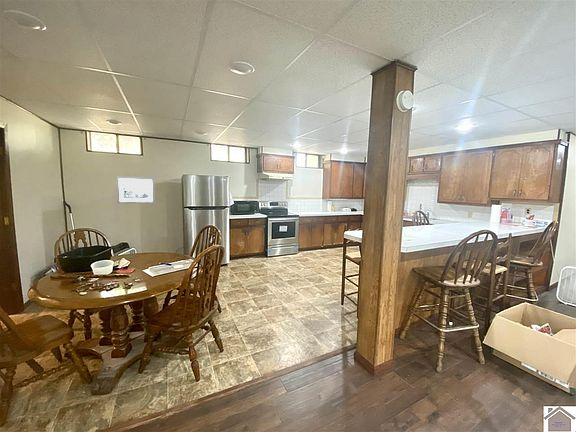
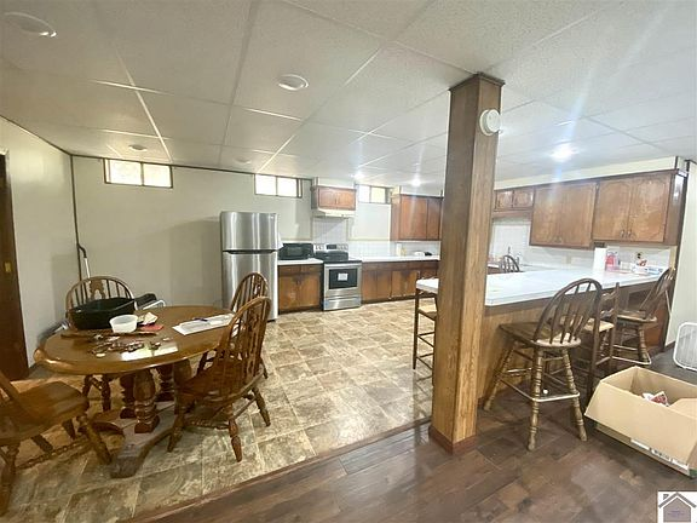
- wall art (136, 190)
